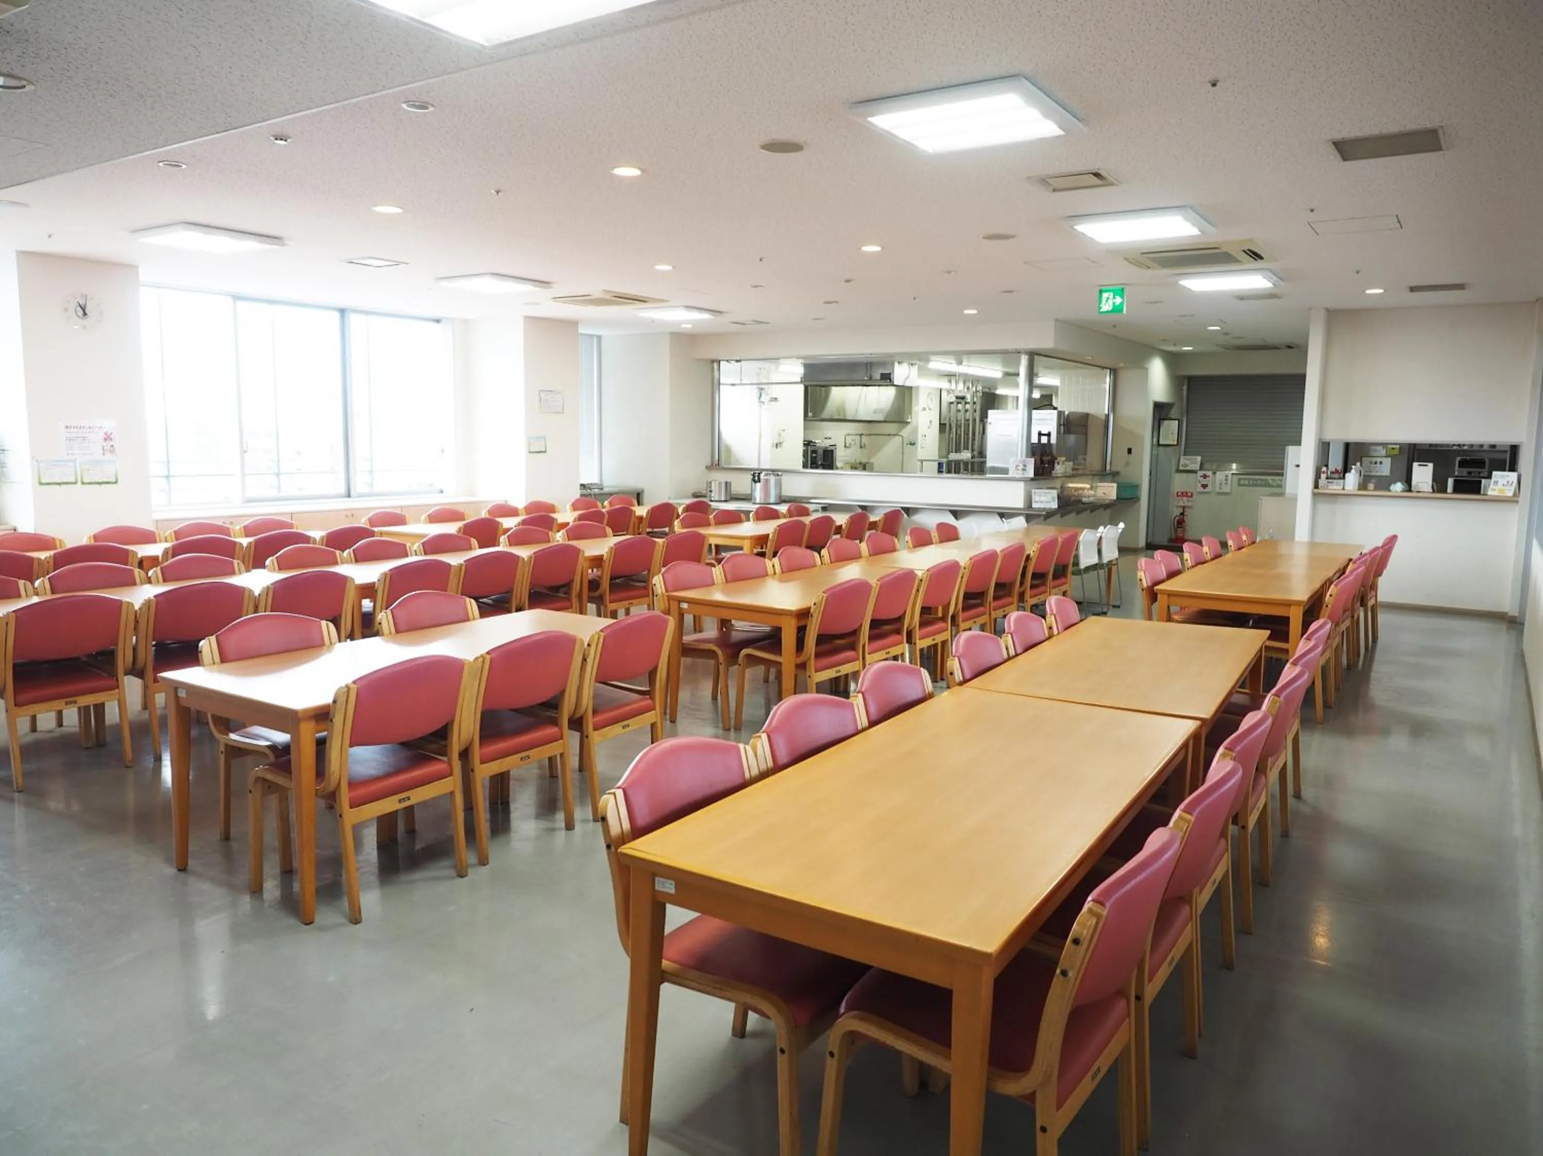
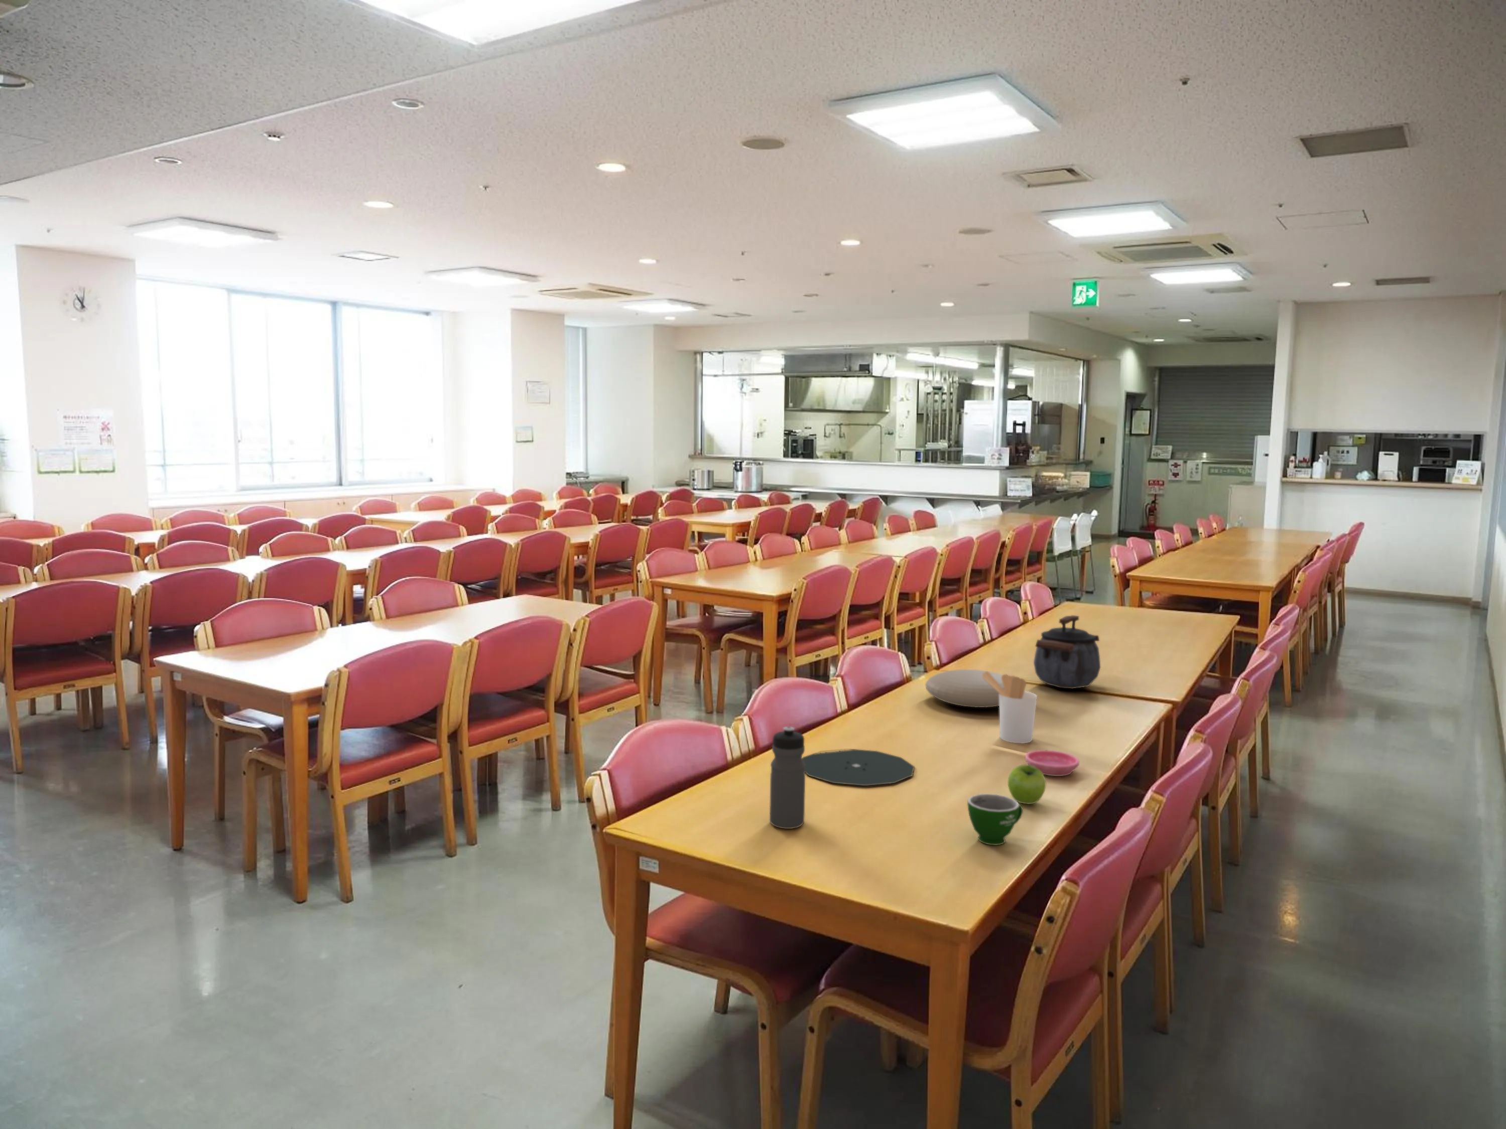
+ plate (972, 688)
+ plate (856, 765)
+ utensil holder (1007, 704)
+ fruit (1027, 784)
+ kettle (1067, 651)
+ saucer (1052, 764)
+ water bottle (787, 776)
+ teacup (996, 821)
